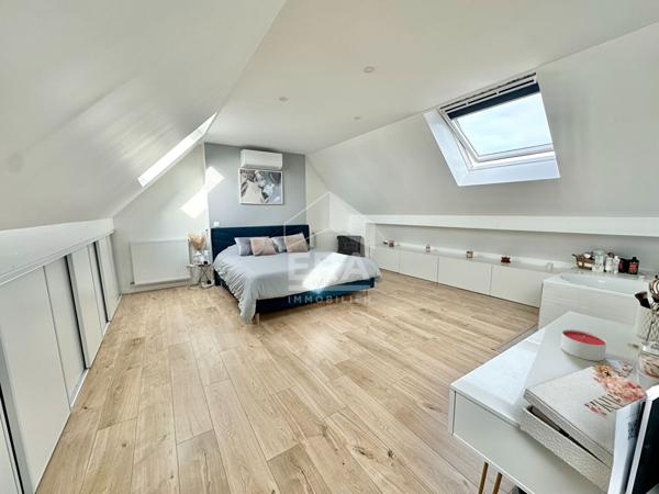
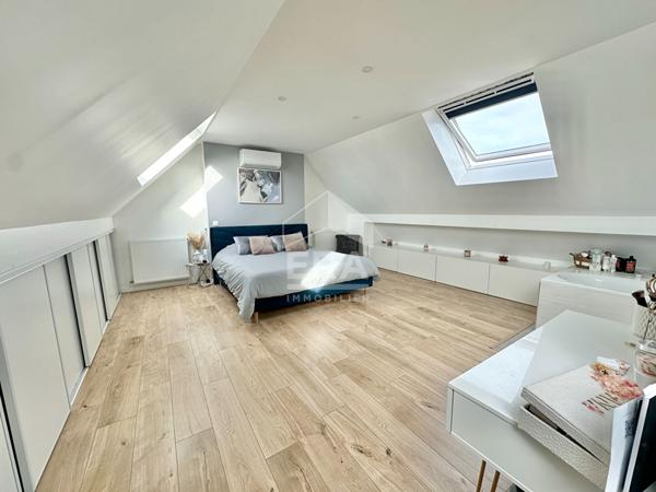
- candle (582, 344)
